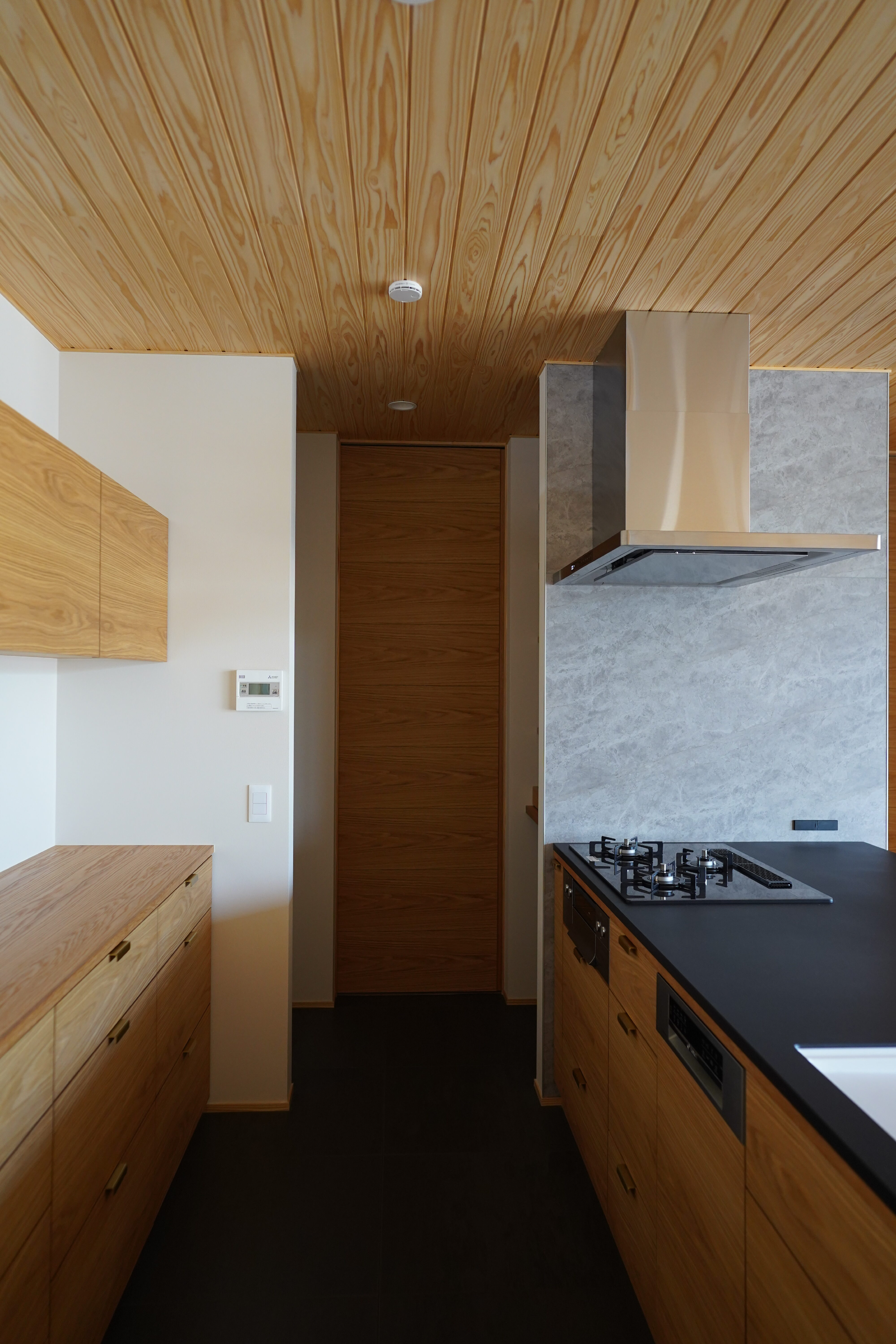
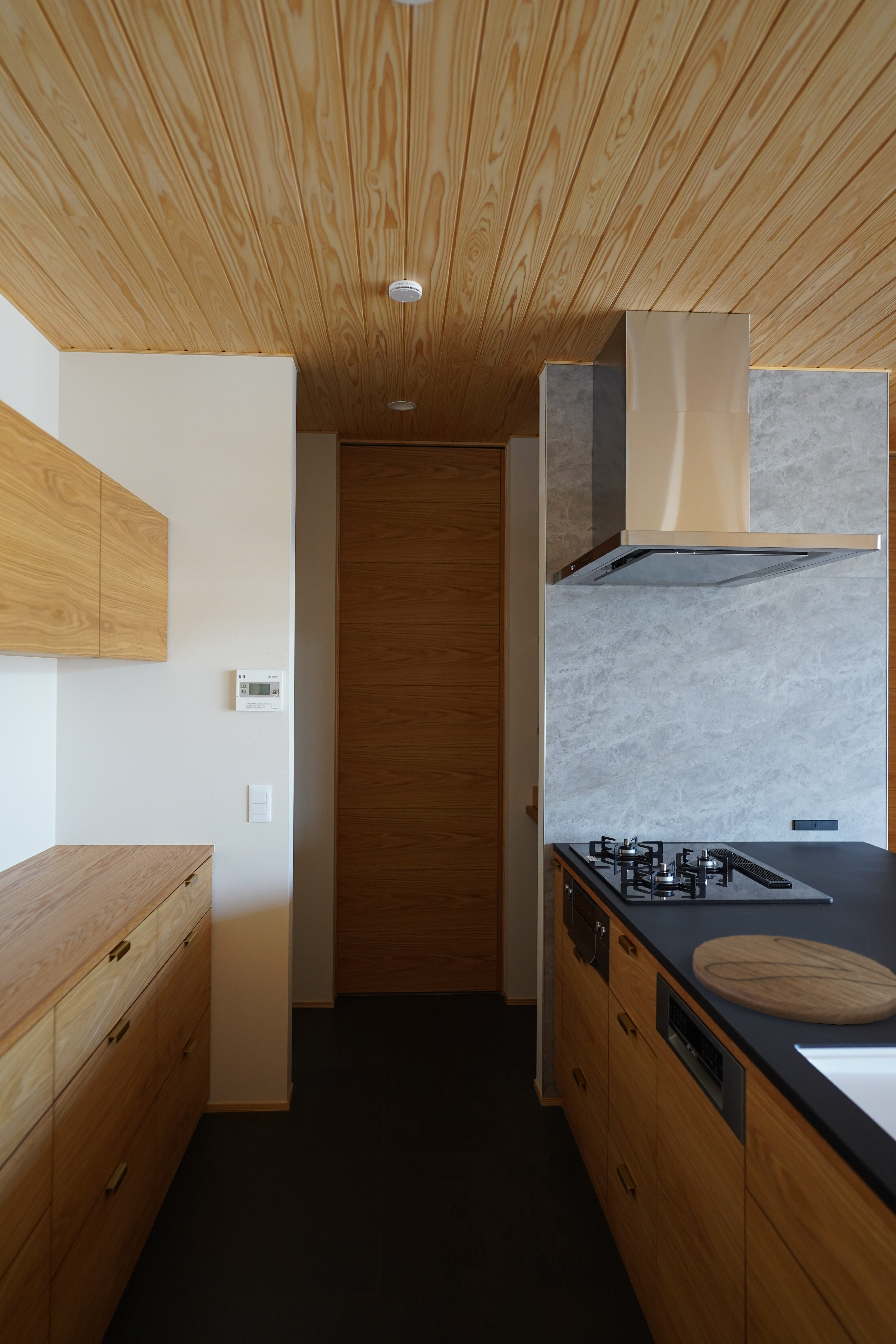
+ cutting board (792, 974)
